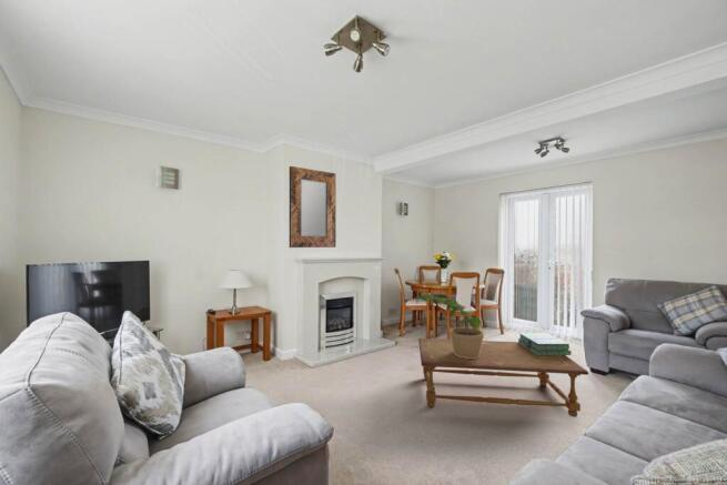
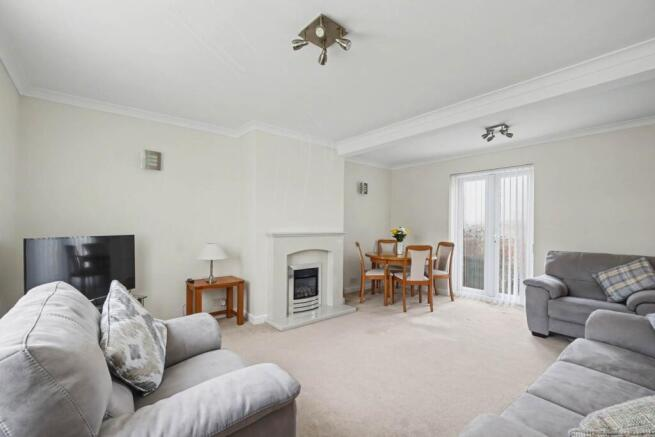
- home mirror (313, 209)
- stack of books (542, 343)
- coffee table (491, 373)
- potted plant (450, 317)
